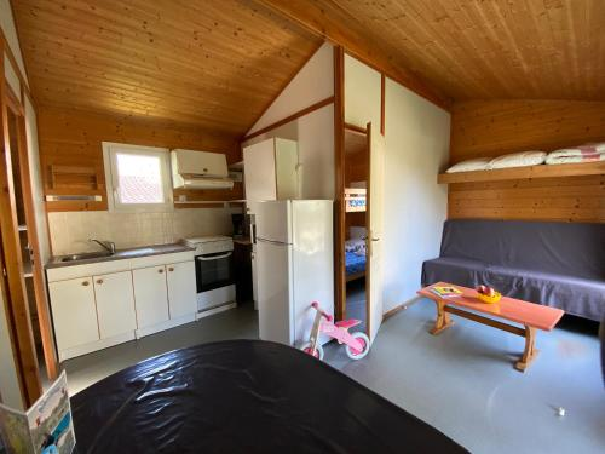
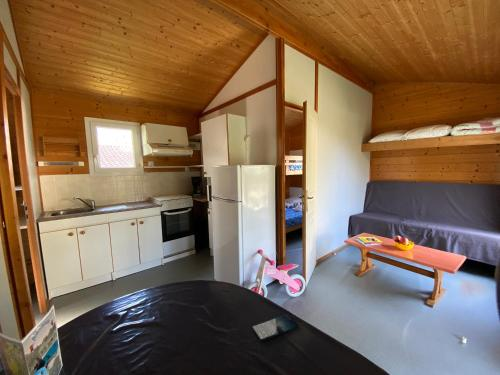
+ smartphone (275, 326)
